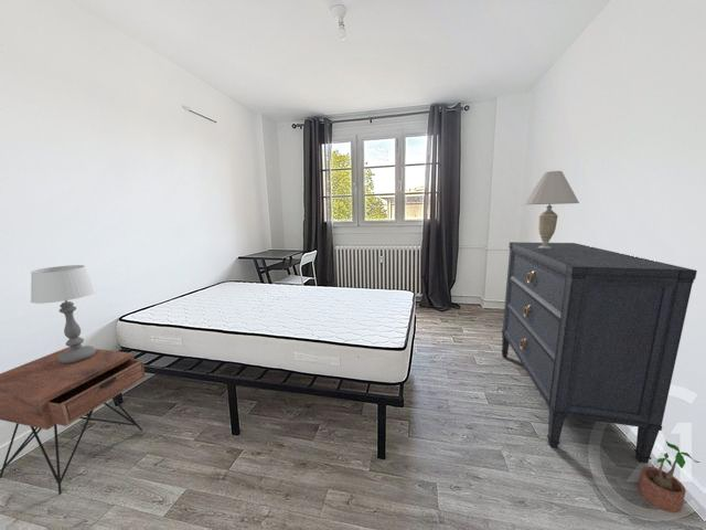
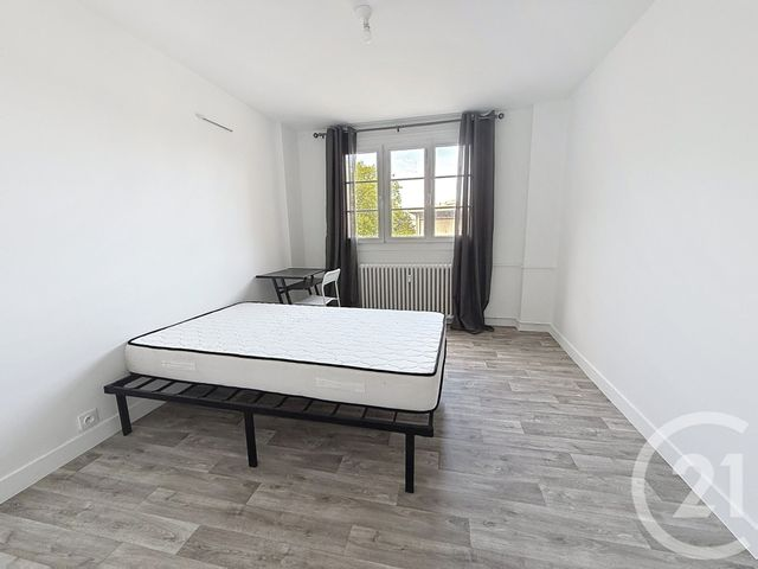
- nightstand (74, 412)
- table lamp (548, 210)
- potted plant (670, 475)
- dresser (563, 326)
- table lamp (68, 314)
